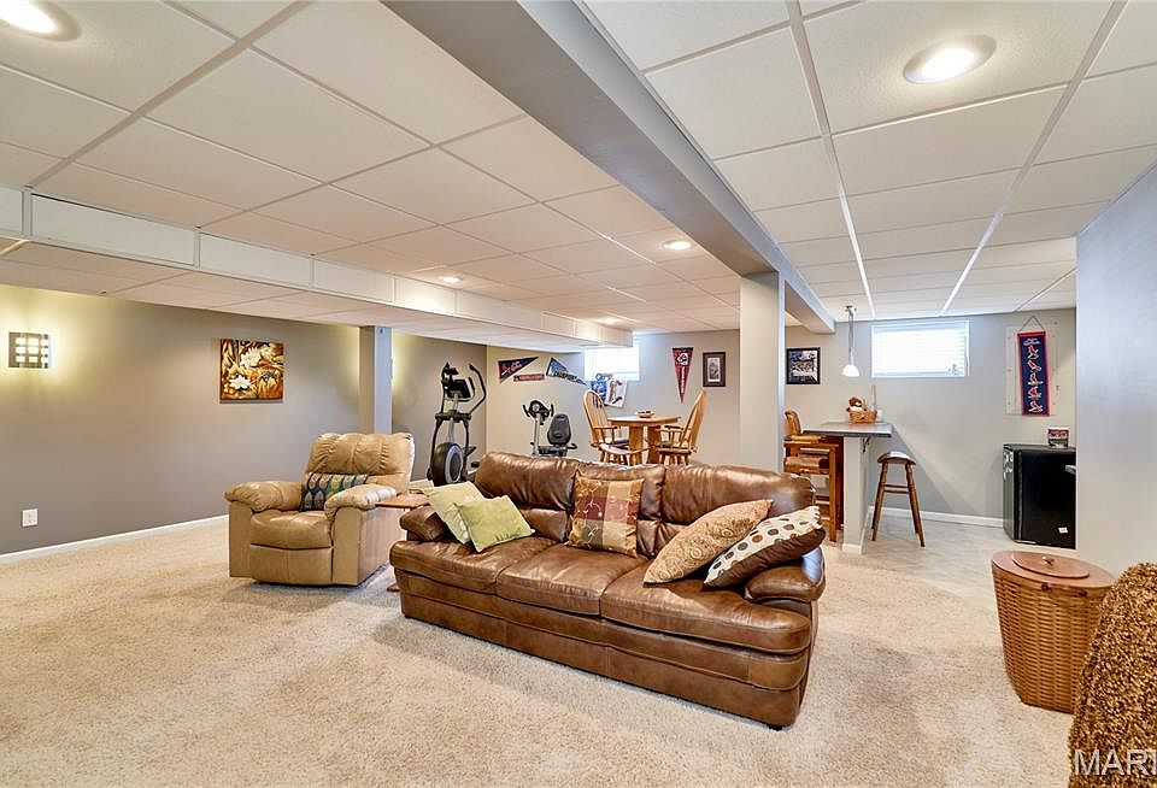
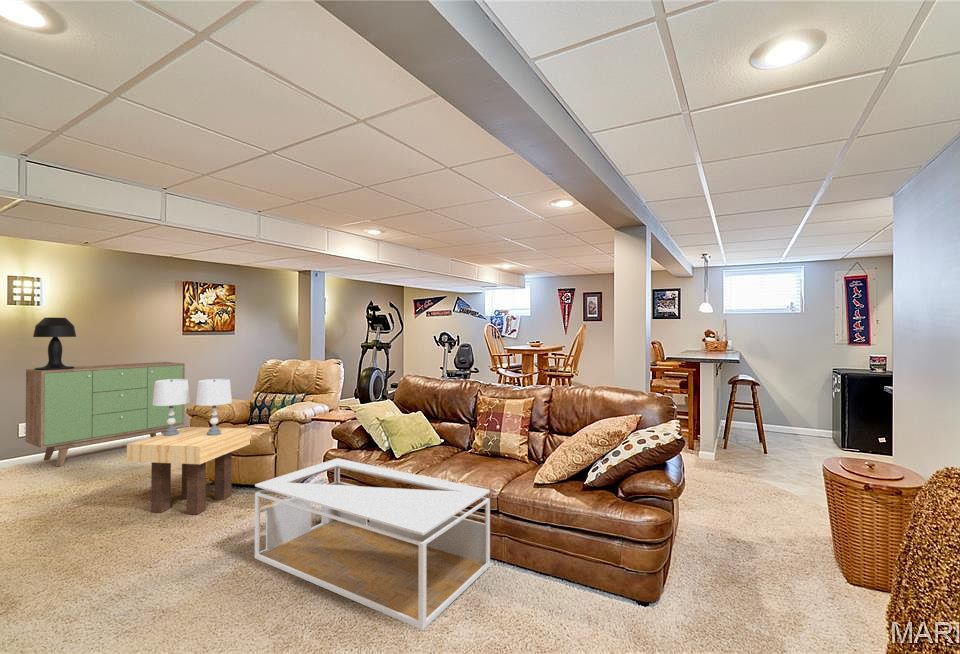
+ table lamp (196, 404)
+ sideboard (112, 408)
+ table lamp (55, 343)
+ side table (193, 469)
+ coffee table (370, 524)
